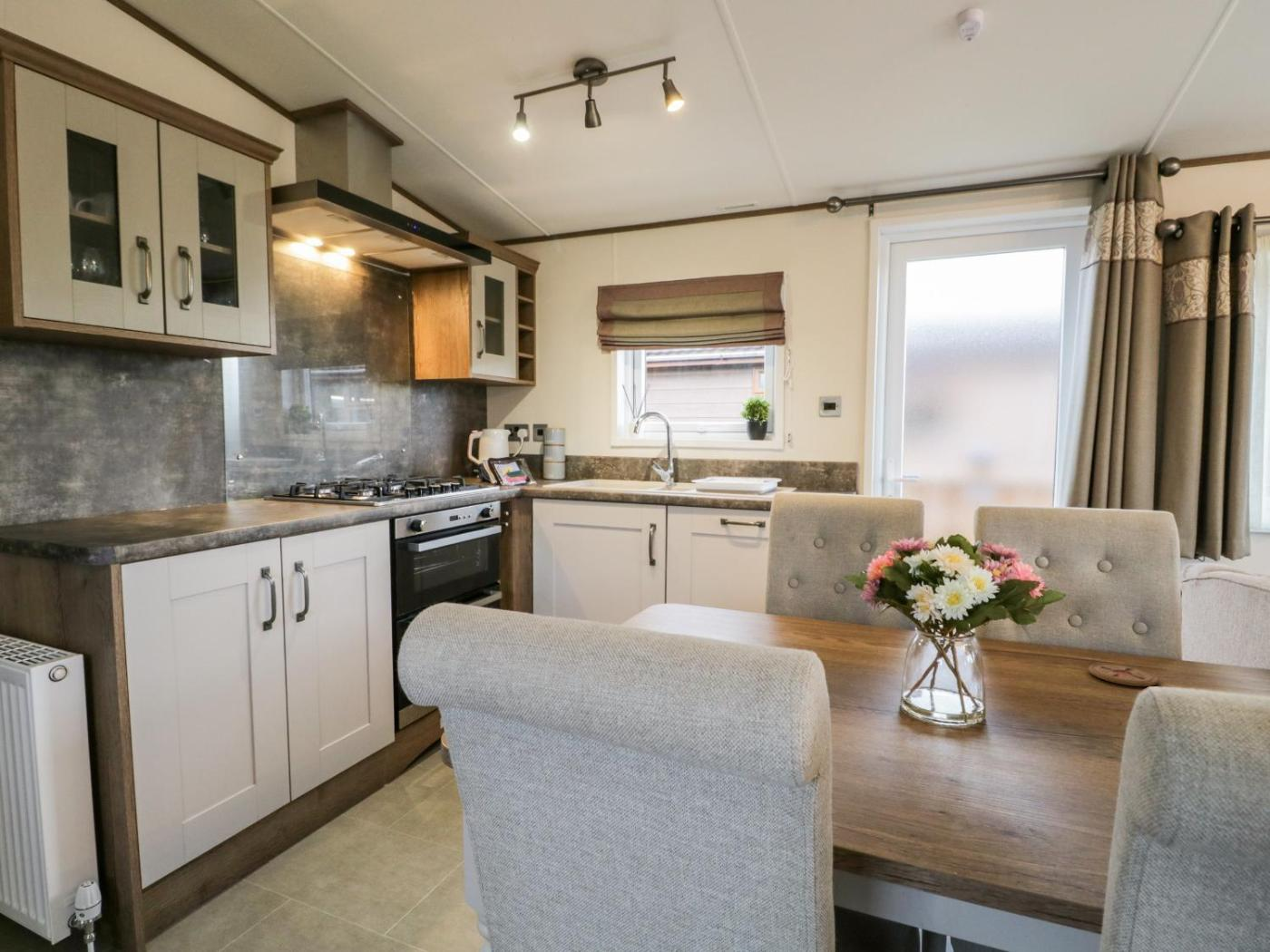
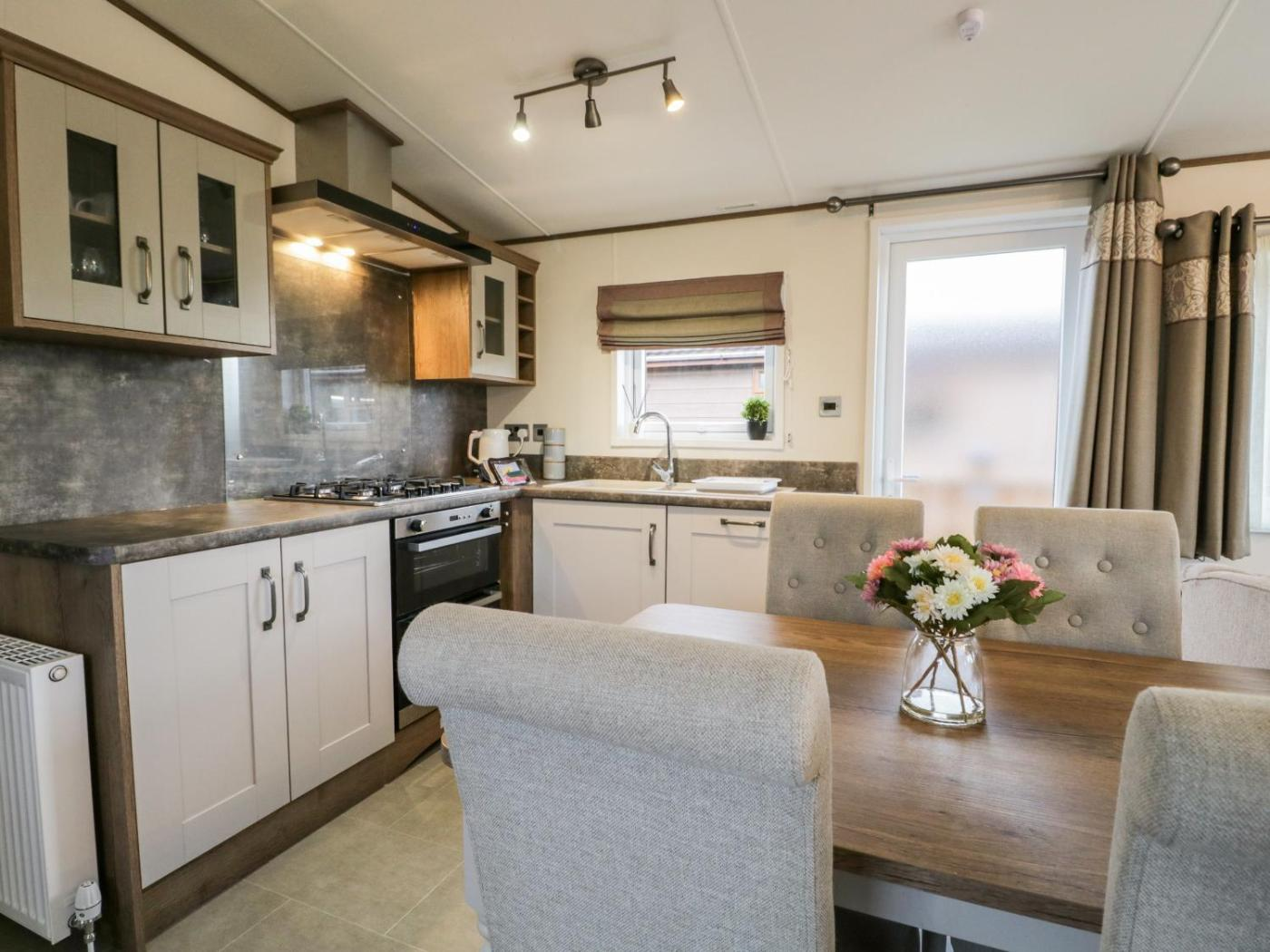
- coaster (1122, 674)
